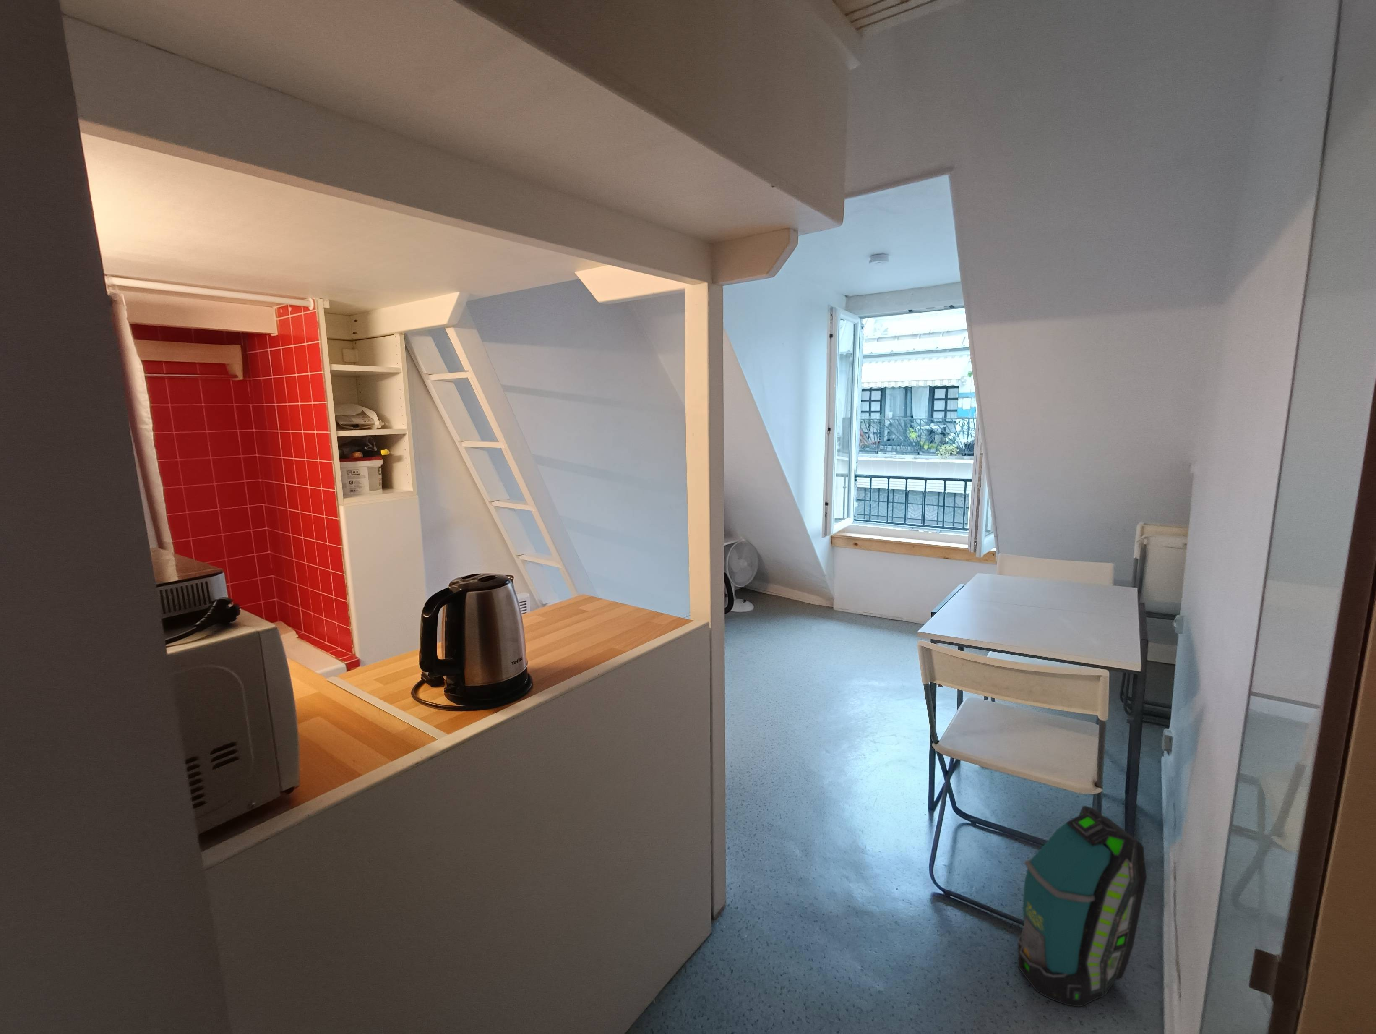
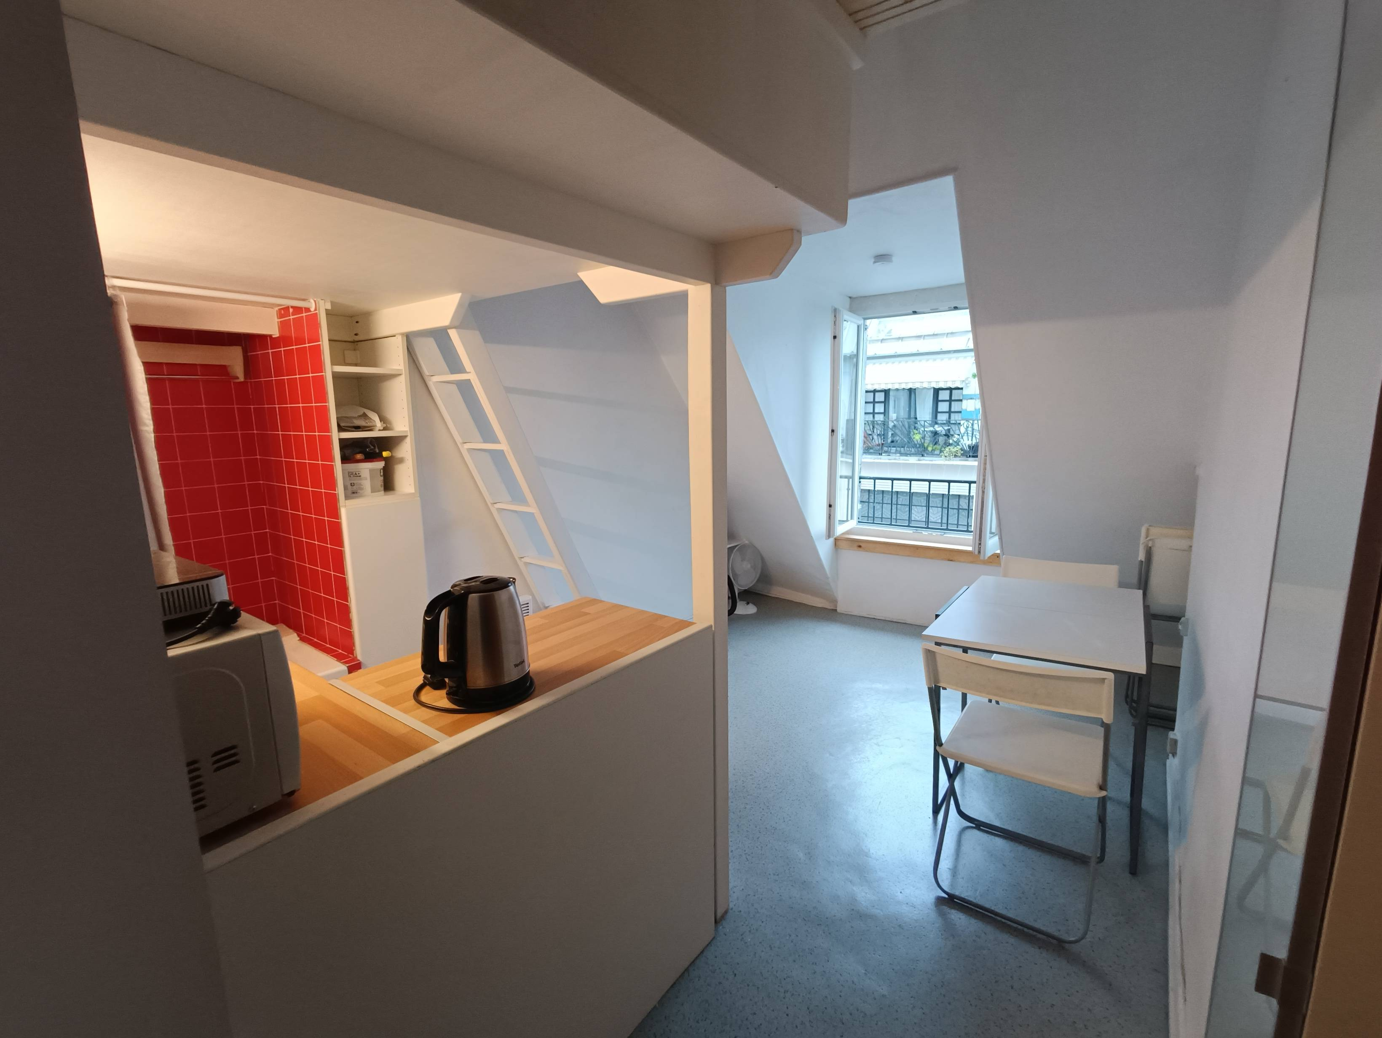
- backpack (1081, 897)
